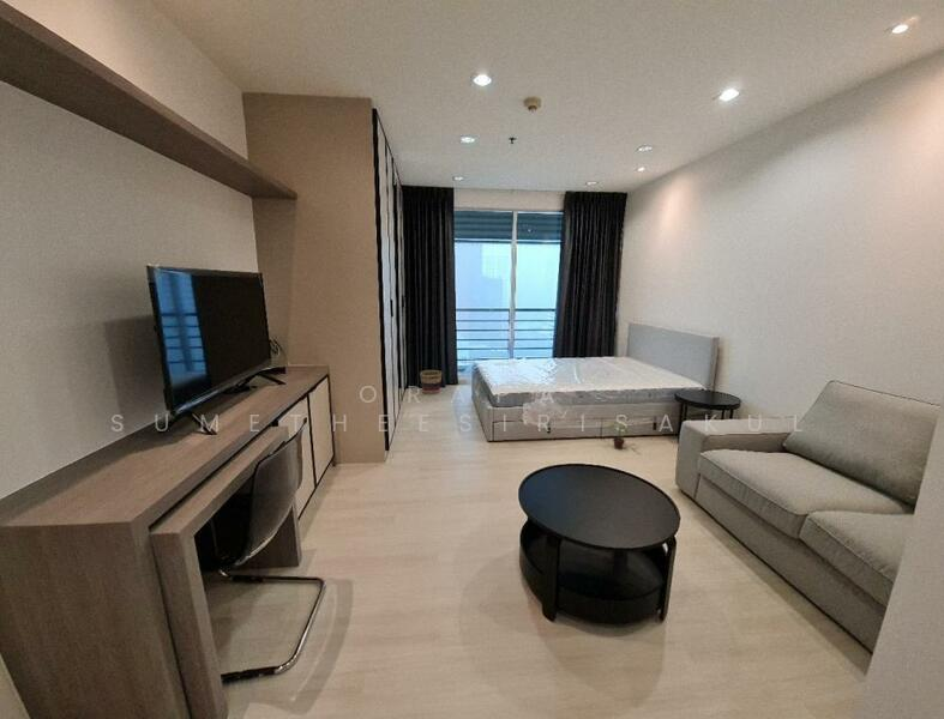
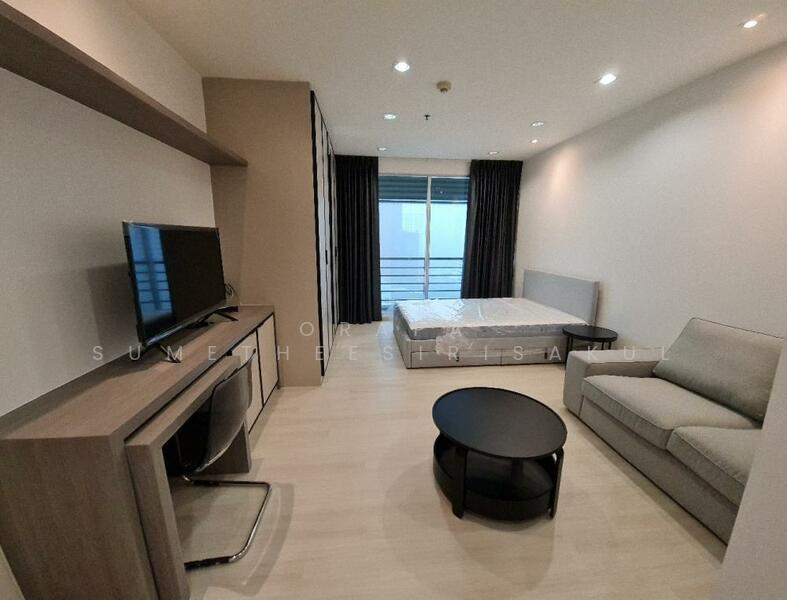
- basket (431, 382)
- potted plant (618, 435)
